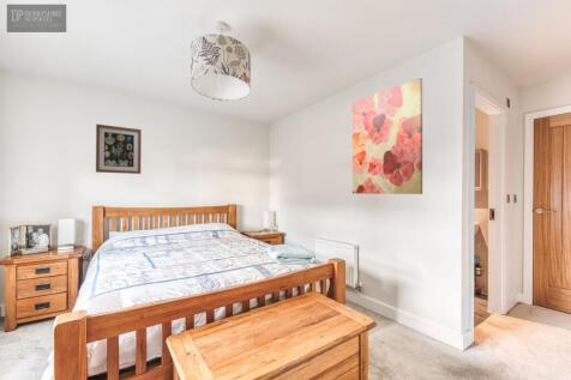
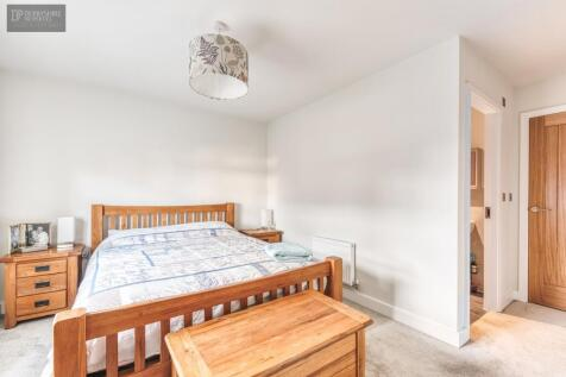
- wall art (119, 150)
- wall art (383, 143)
